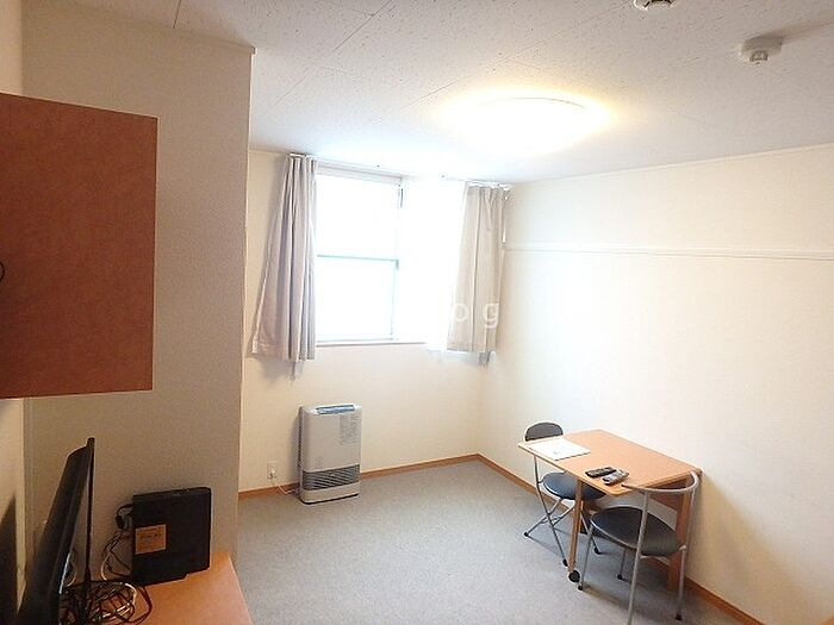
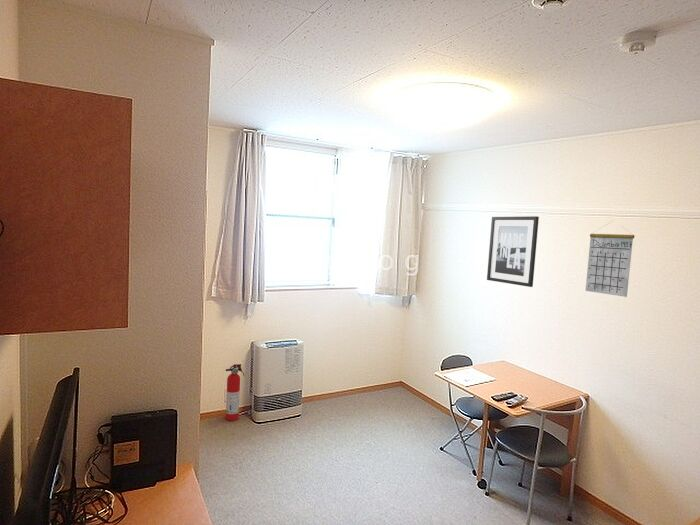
+ fire extinguisher (234, 391)
+ calendar (609, 257)
+ wall art (511, 250)
